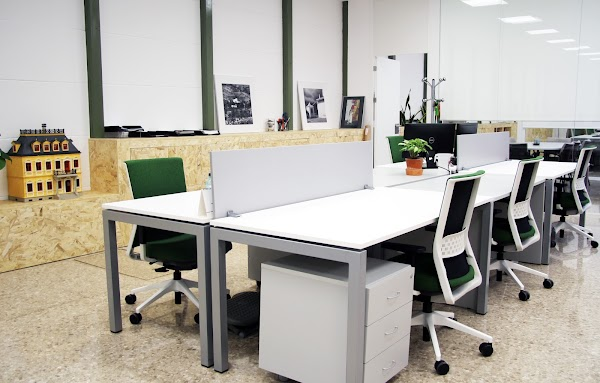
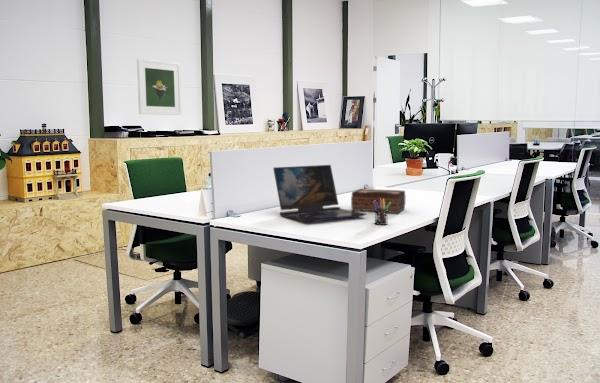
+ laptop (319, 192)
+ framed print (160, 88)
+ pen holder (382, 210)
+ tissue box (378, 200)
